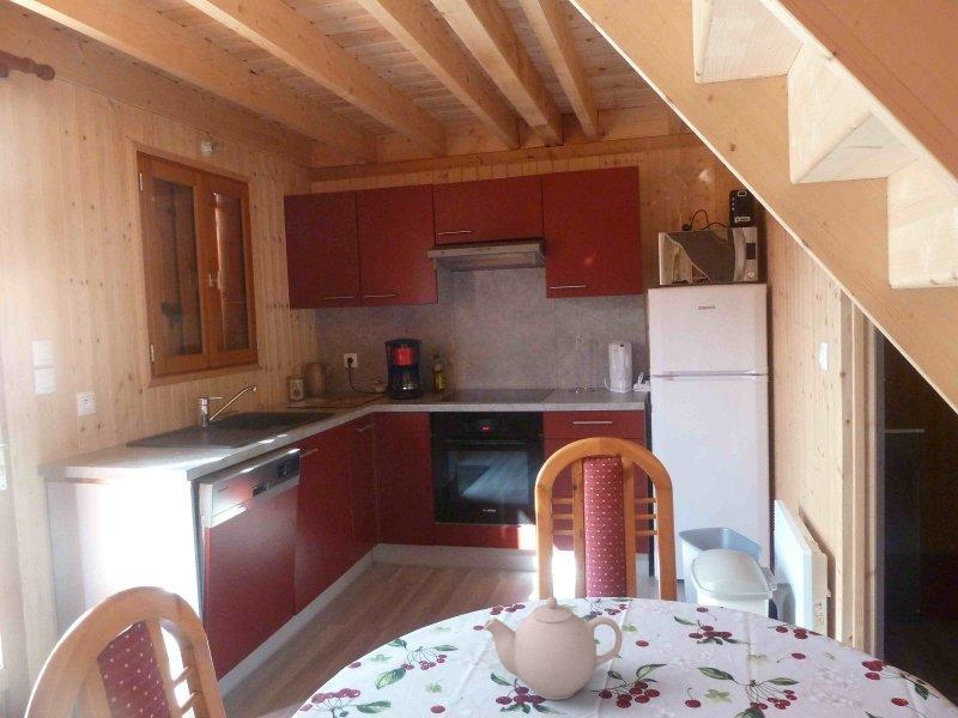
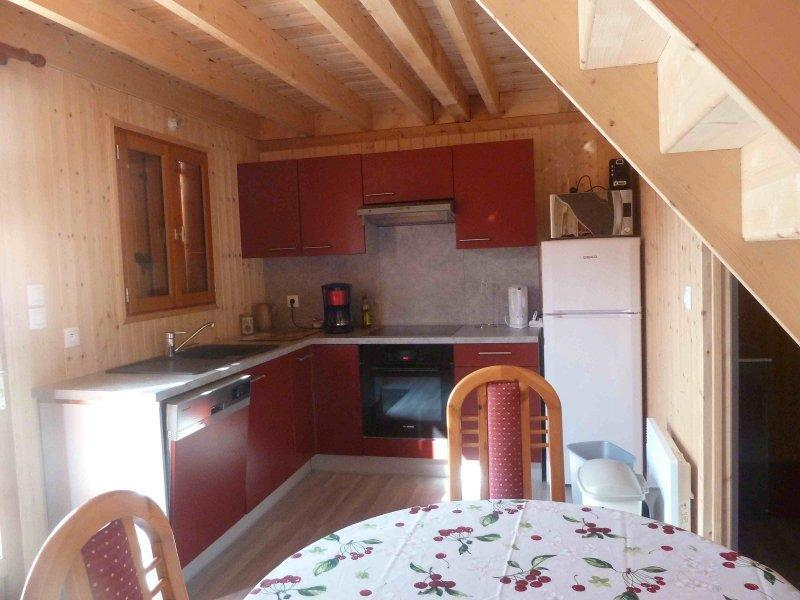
- teapot (552, 643)
